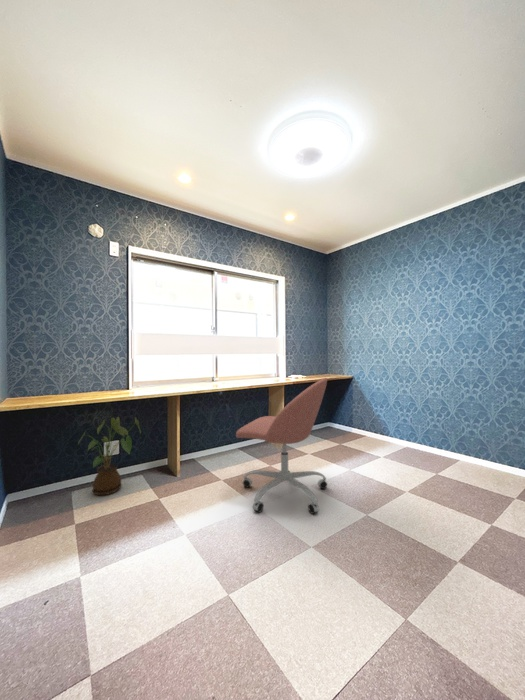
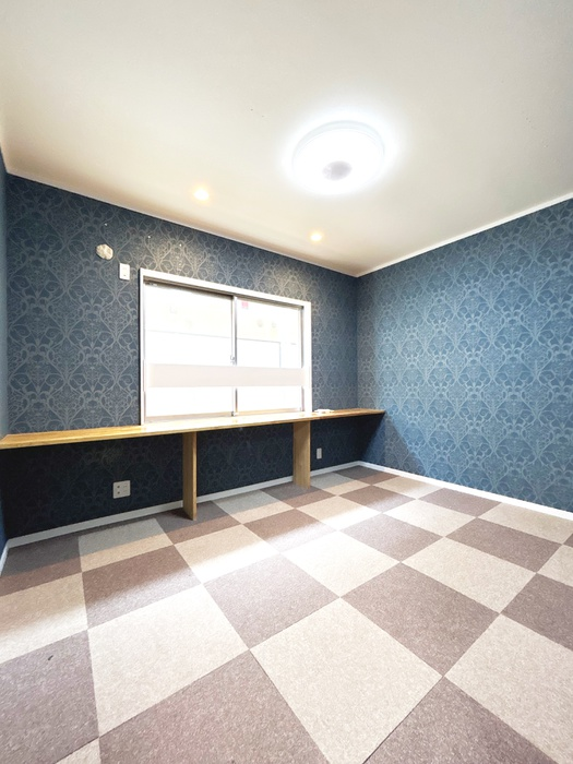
- office chair (281, 434)
- house plant (111, 455)
